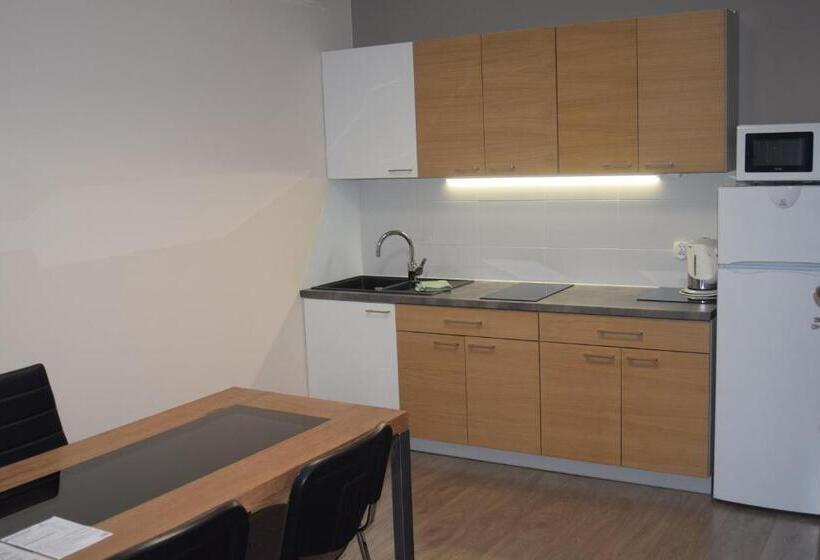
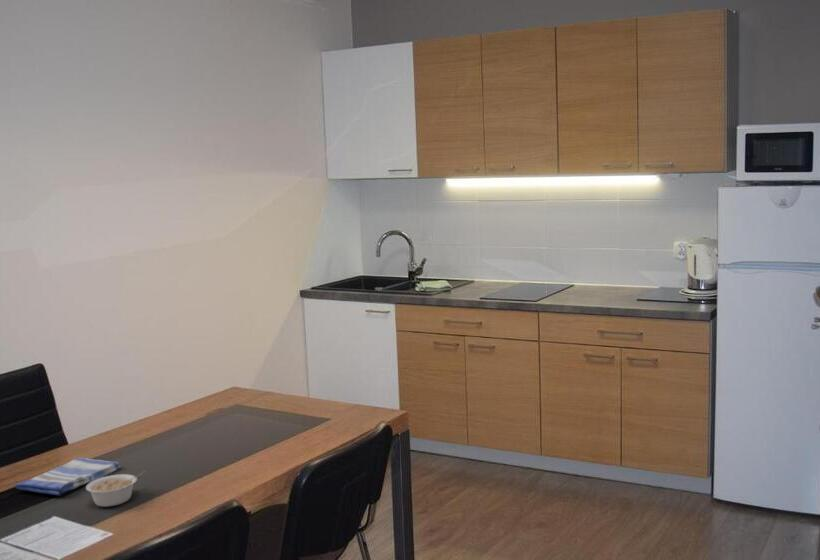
+ legume (113, 489)
+ dish towel (69, 474)
